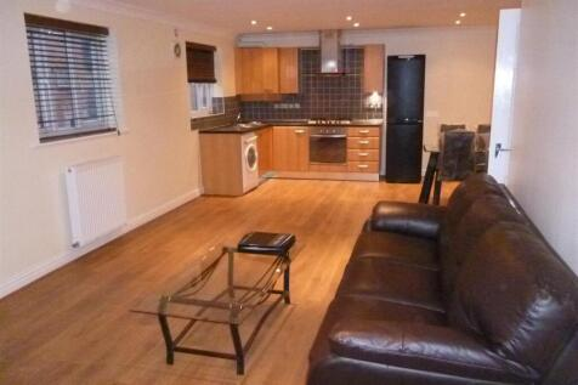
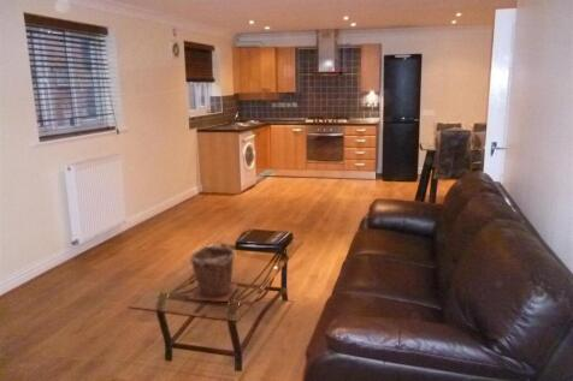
+ plant pot (212, 272)
